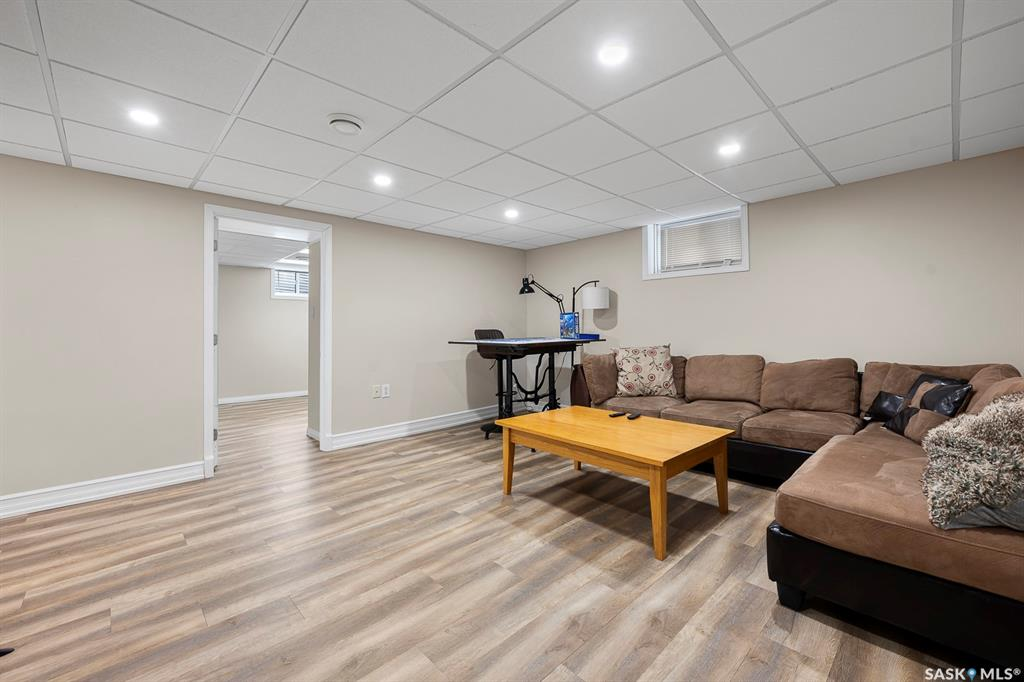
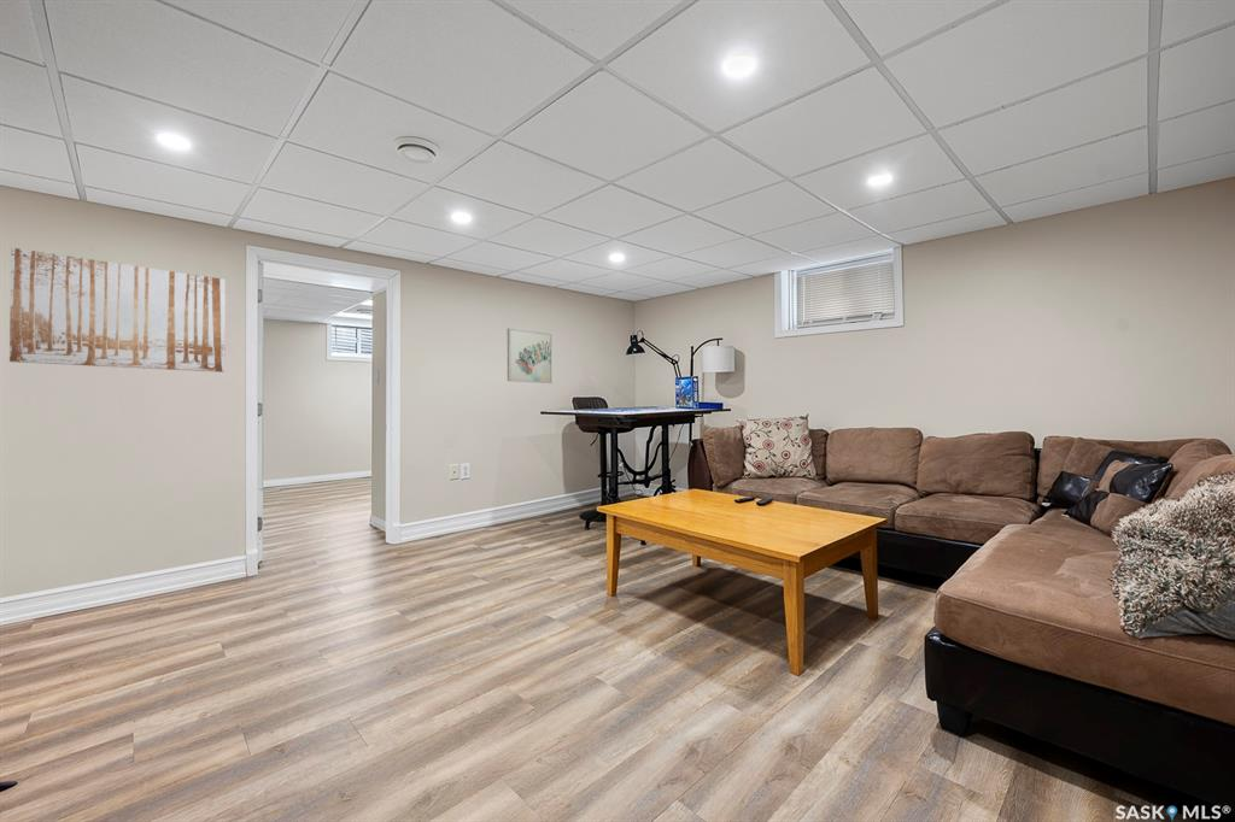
+ wall art (529, 357)
+ wall art (128, 316)
